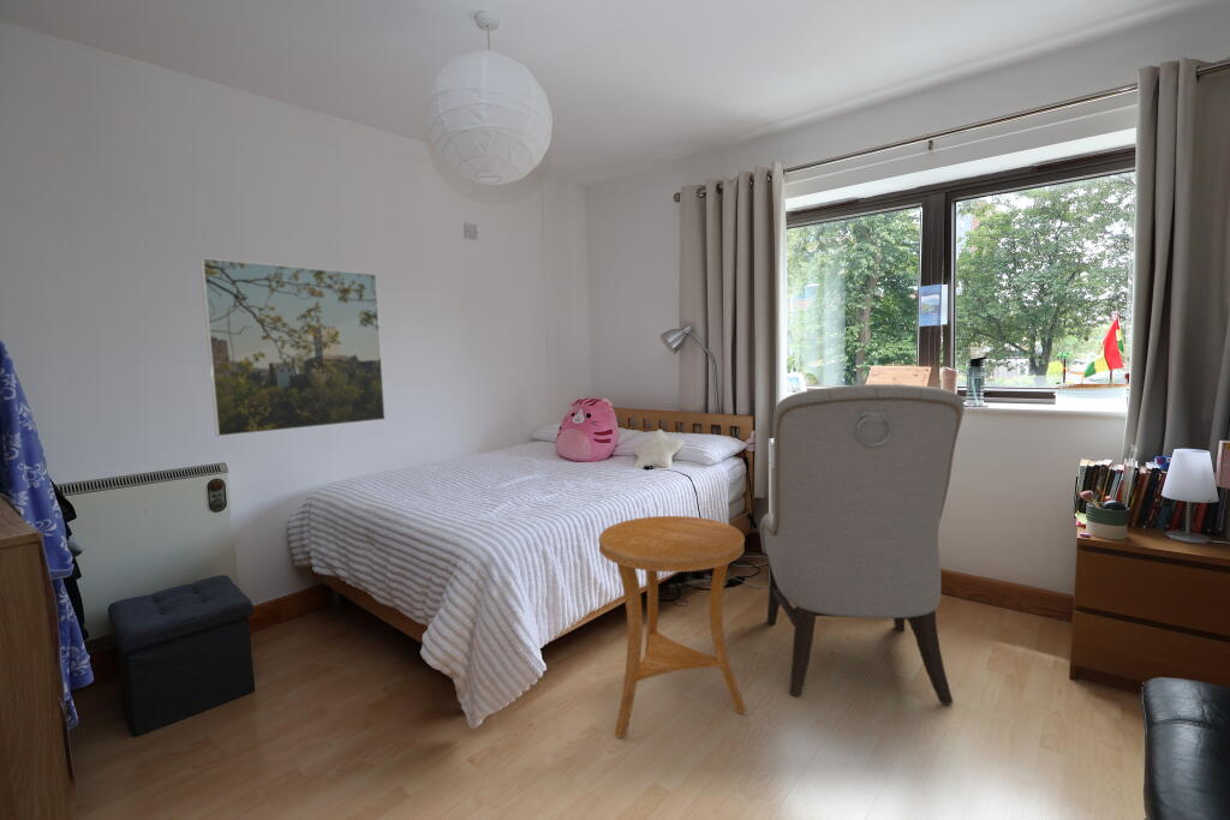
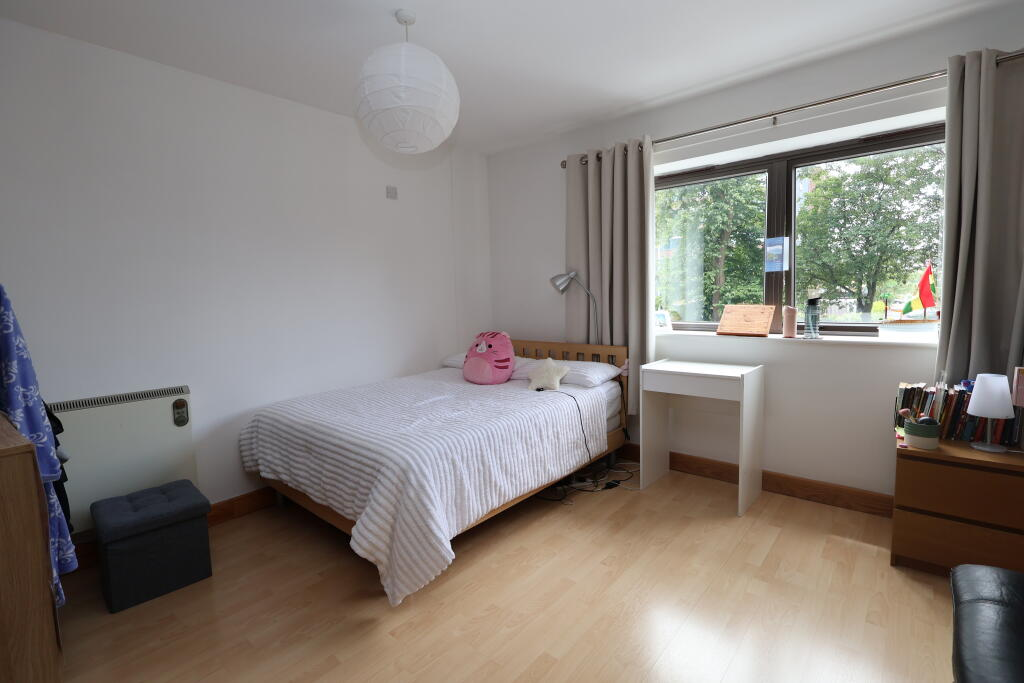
- chair (852, 523)
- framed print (303, 347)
- side table (657, 615)
